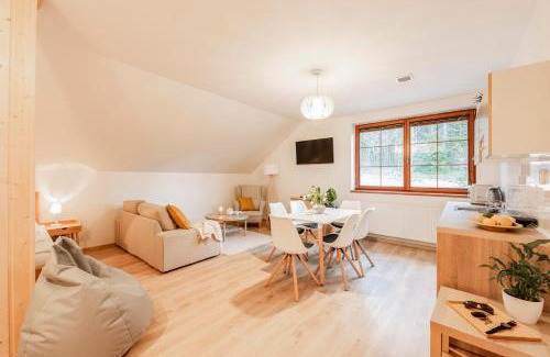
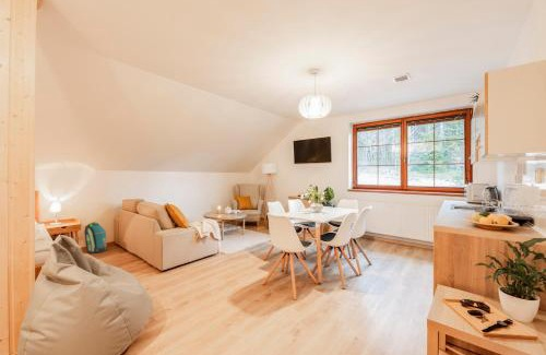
+ backpack (95, 236)
